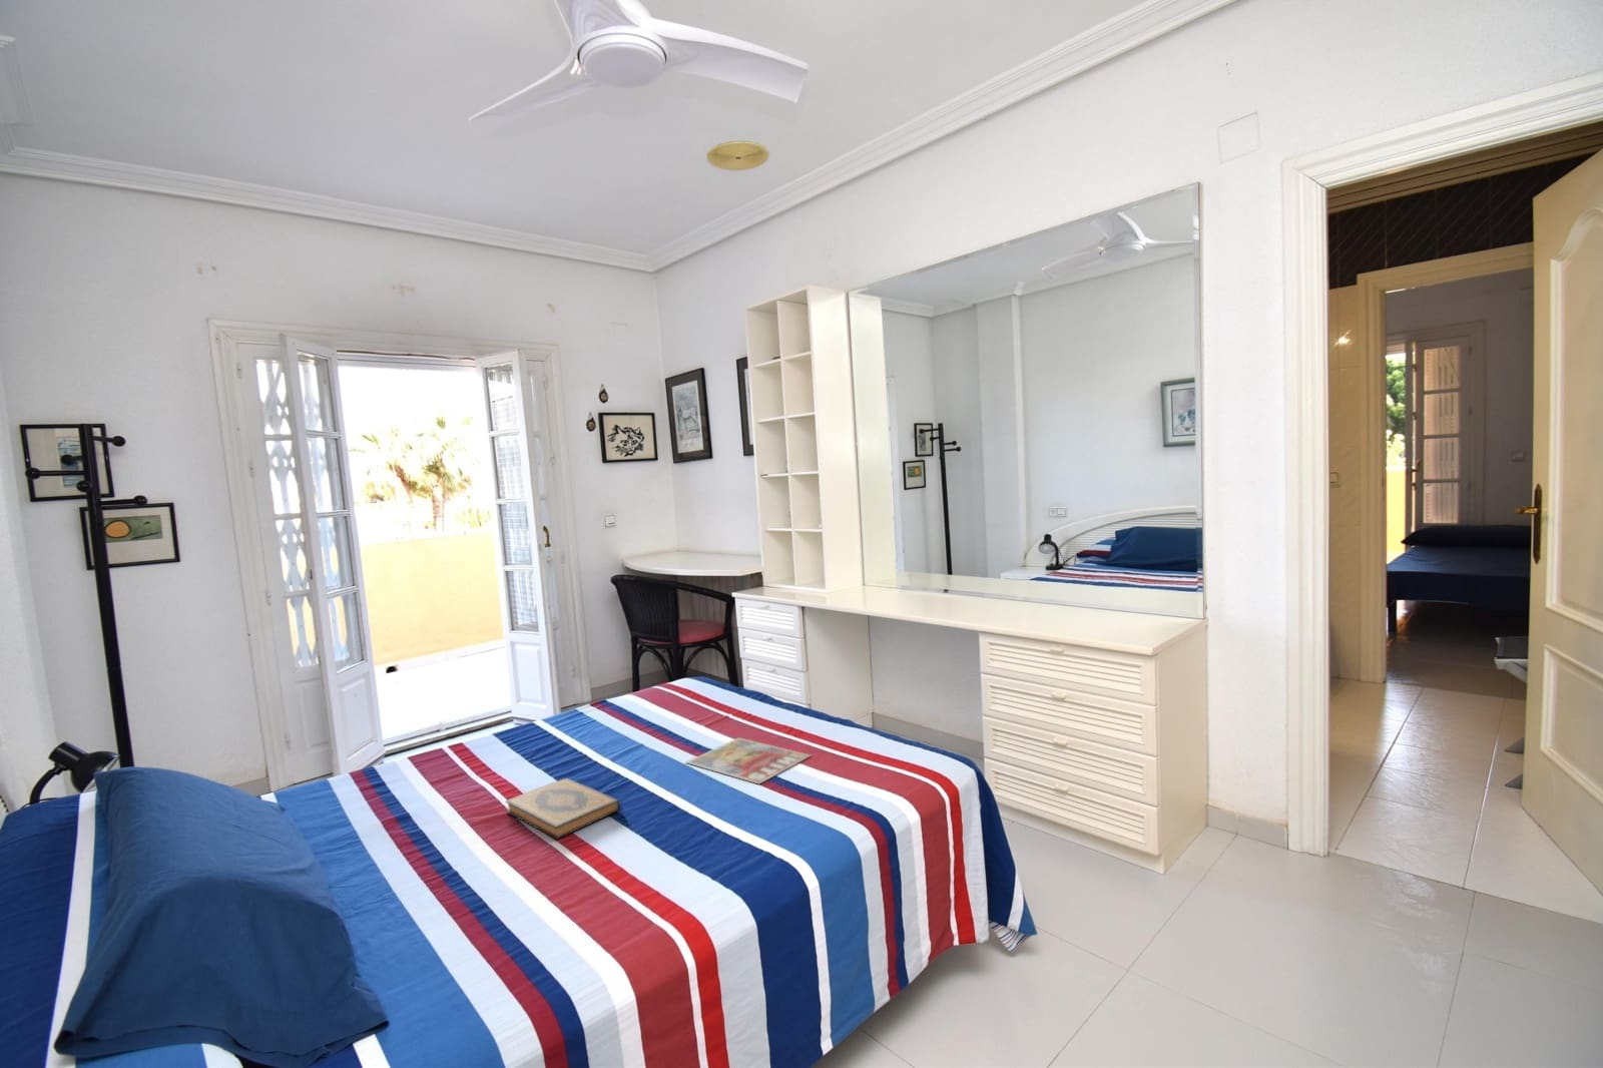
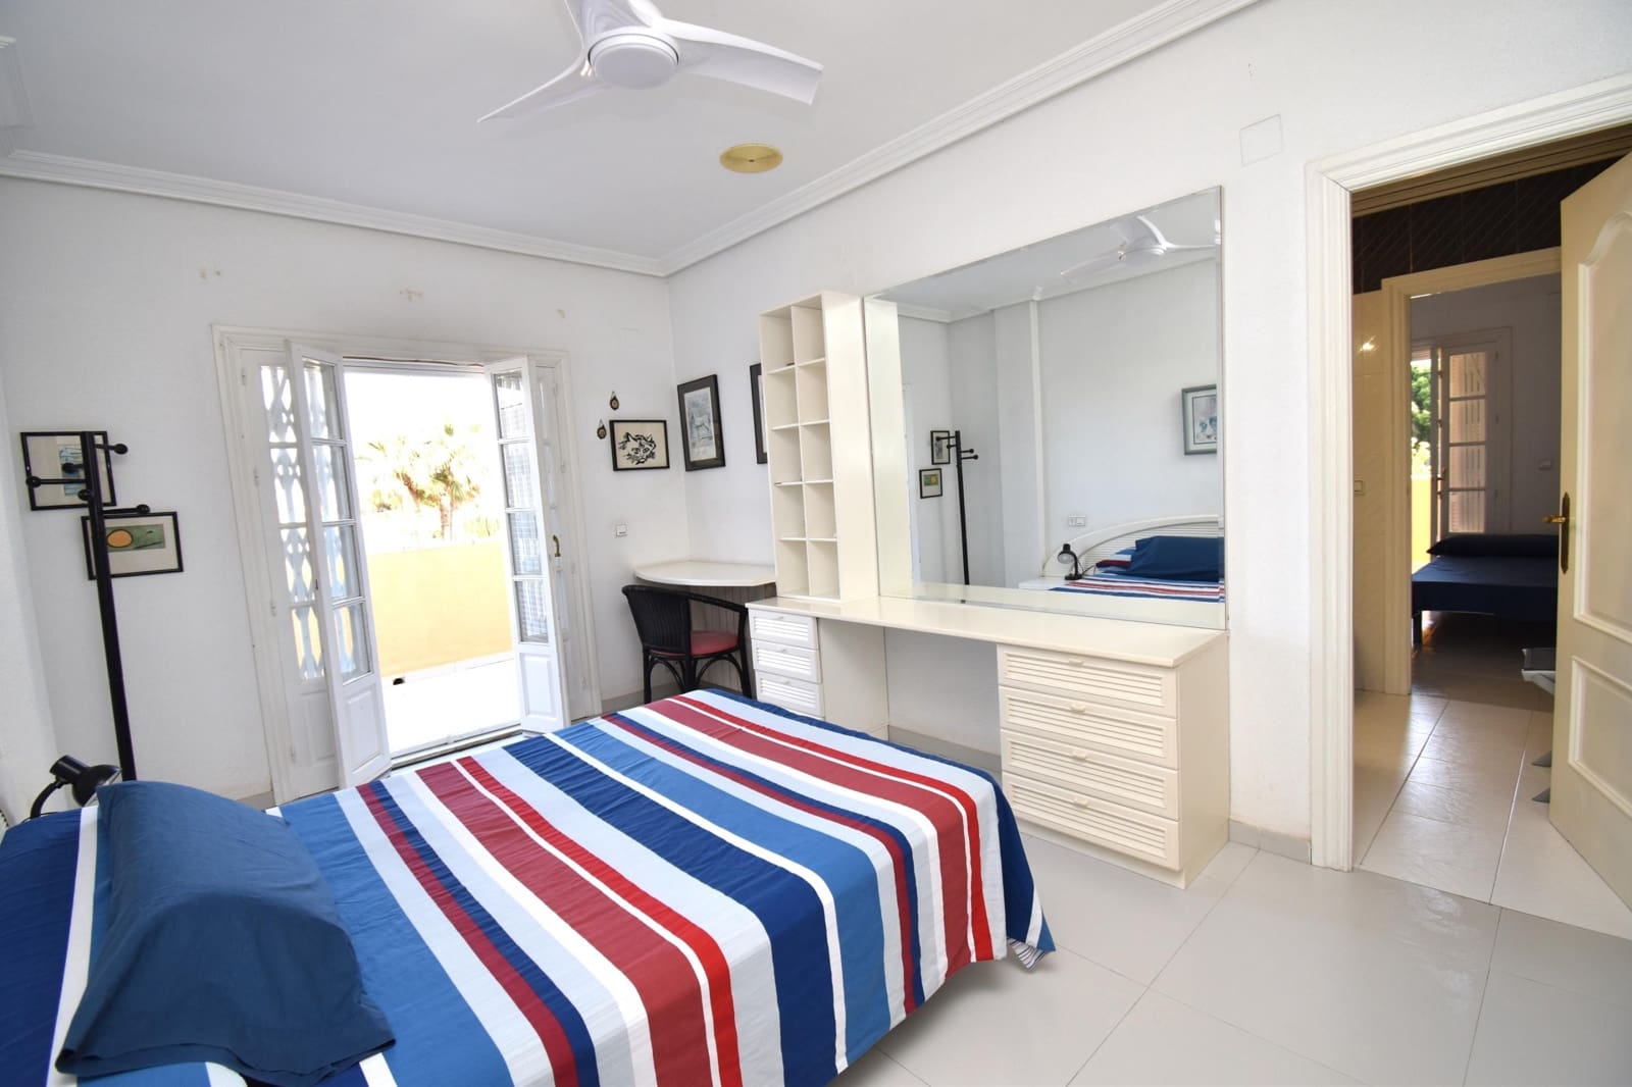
- magazine (747, 758)
- hardback book (563, 806)
